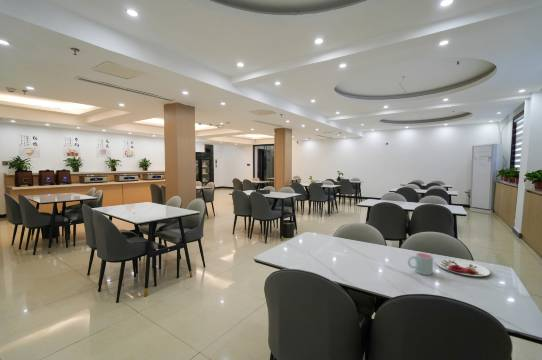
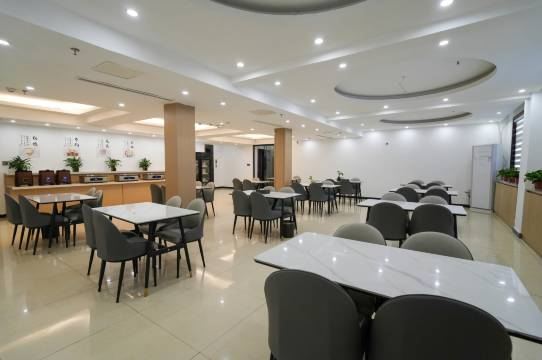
- mug (419, 263)
- plate (461, 266)
